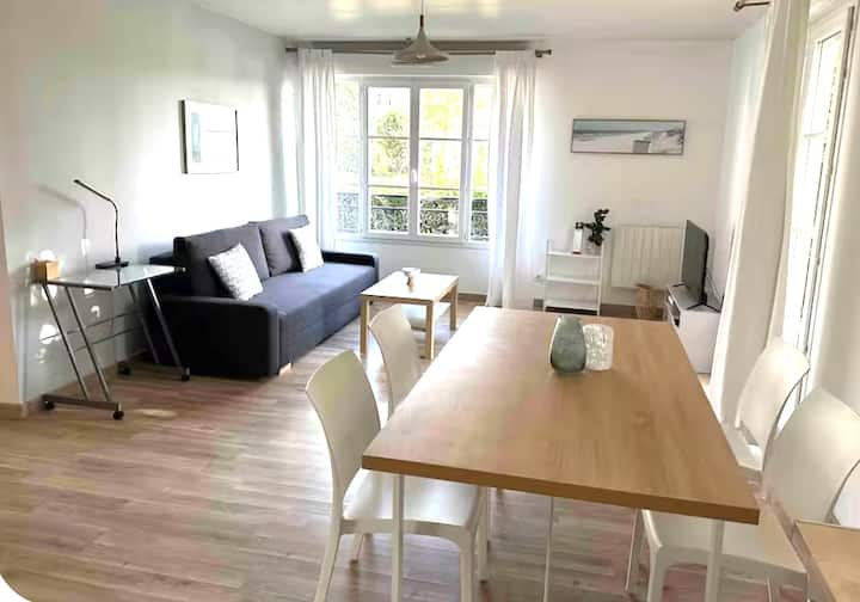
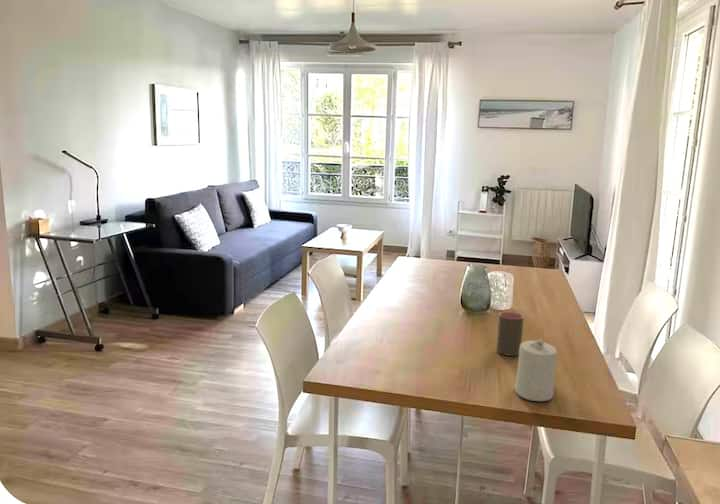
+ candle (535, 365)
+ cup (510, 333)
